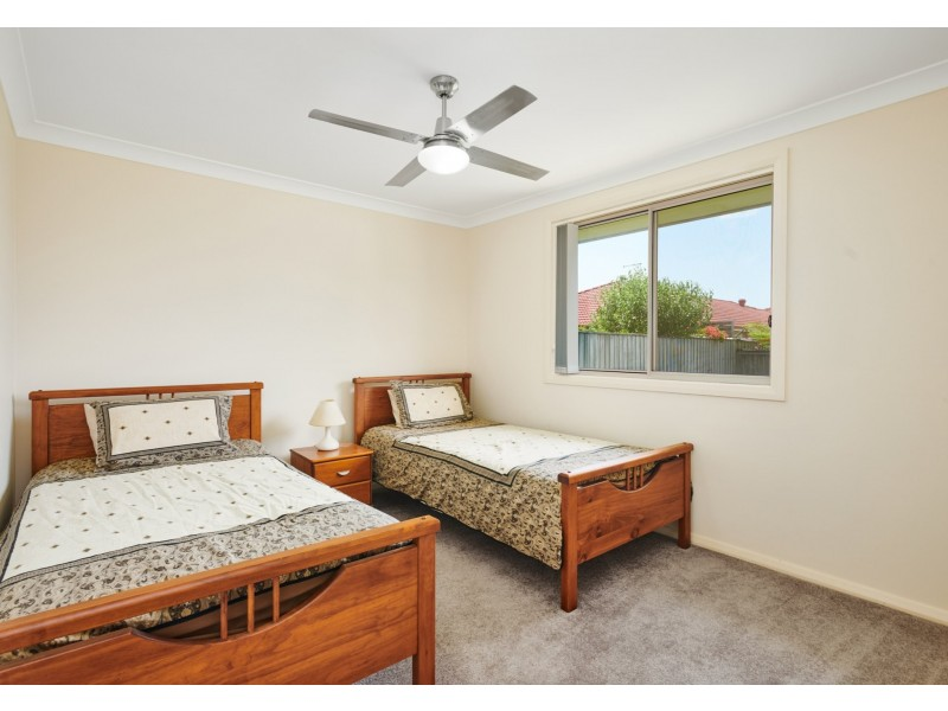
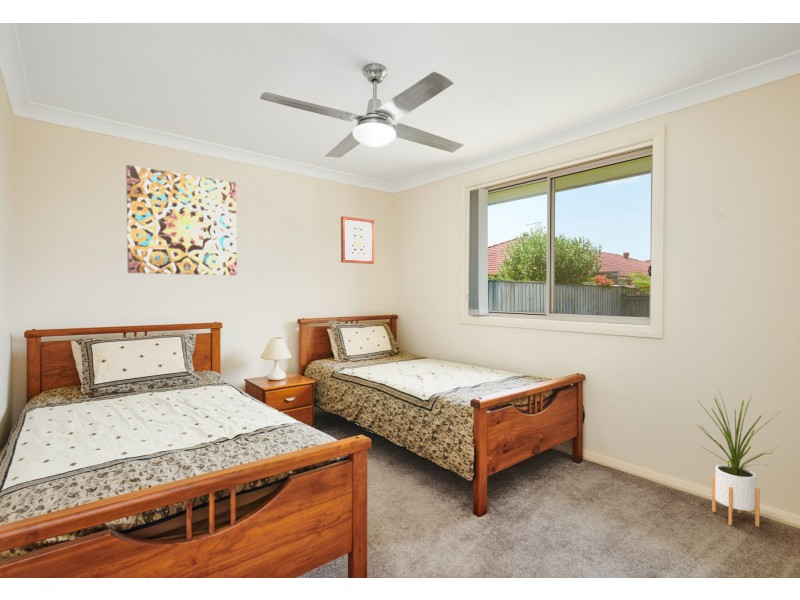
+ wall art (358, 240)
+ house plant (737, 455)
+ wall art (185, 224)
